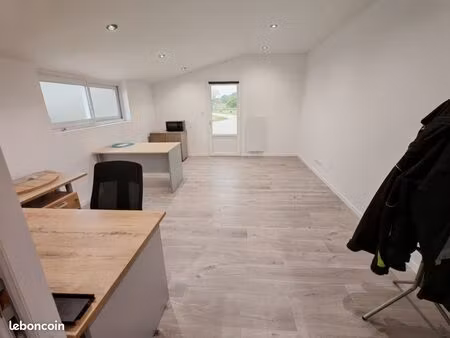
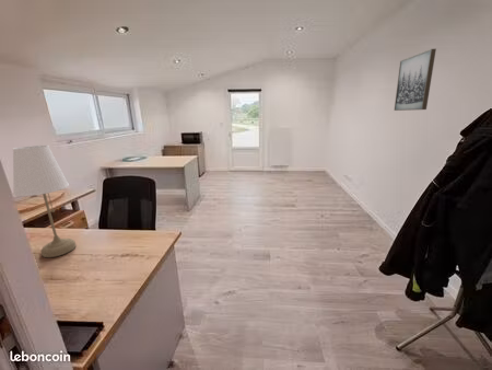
+ wall art (412, 83)
+ desk lamp (46, 201)
